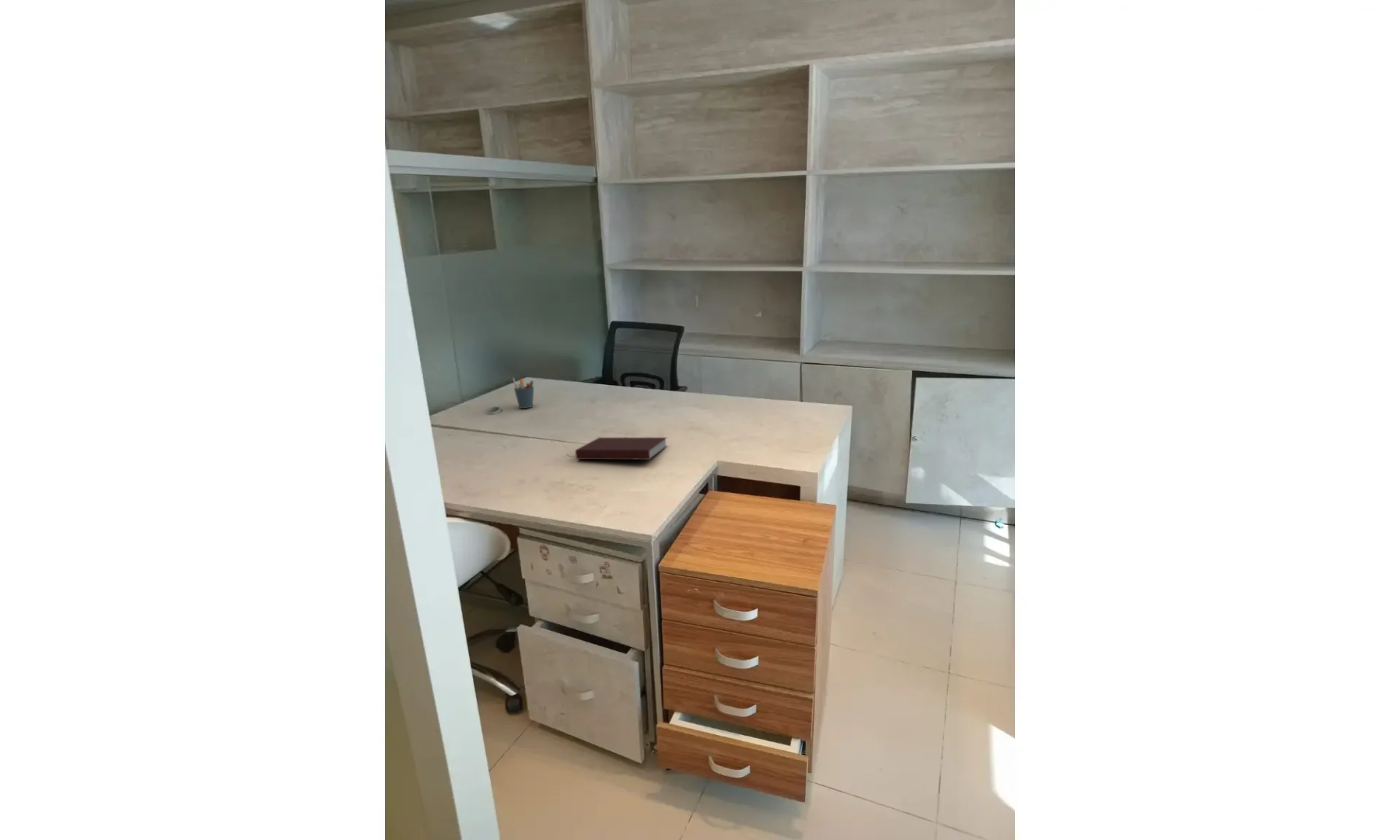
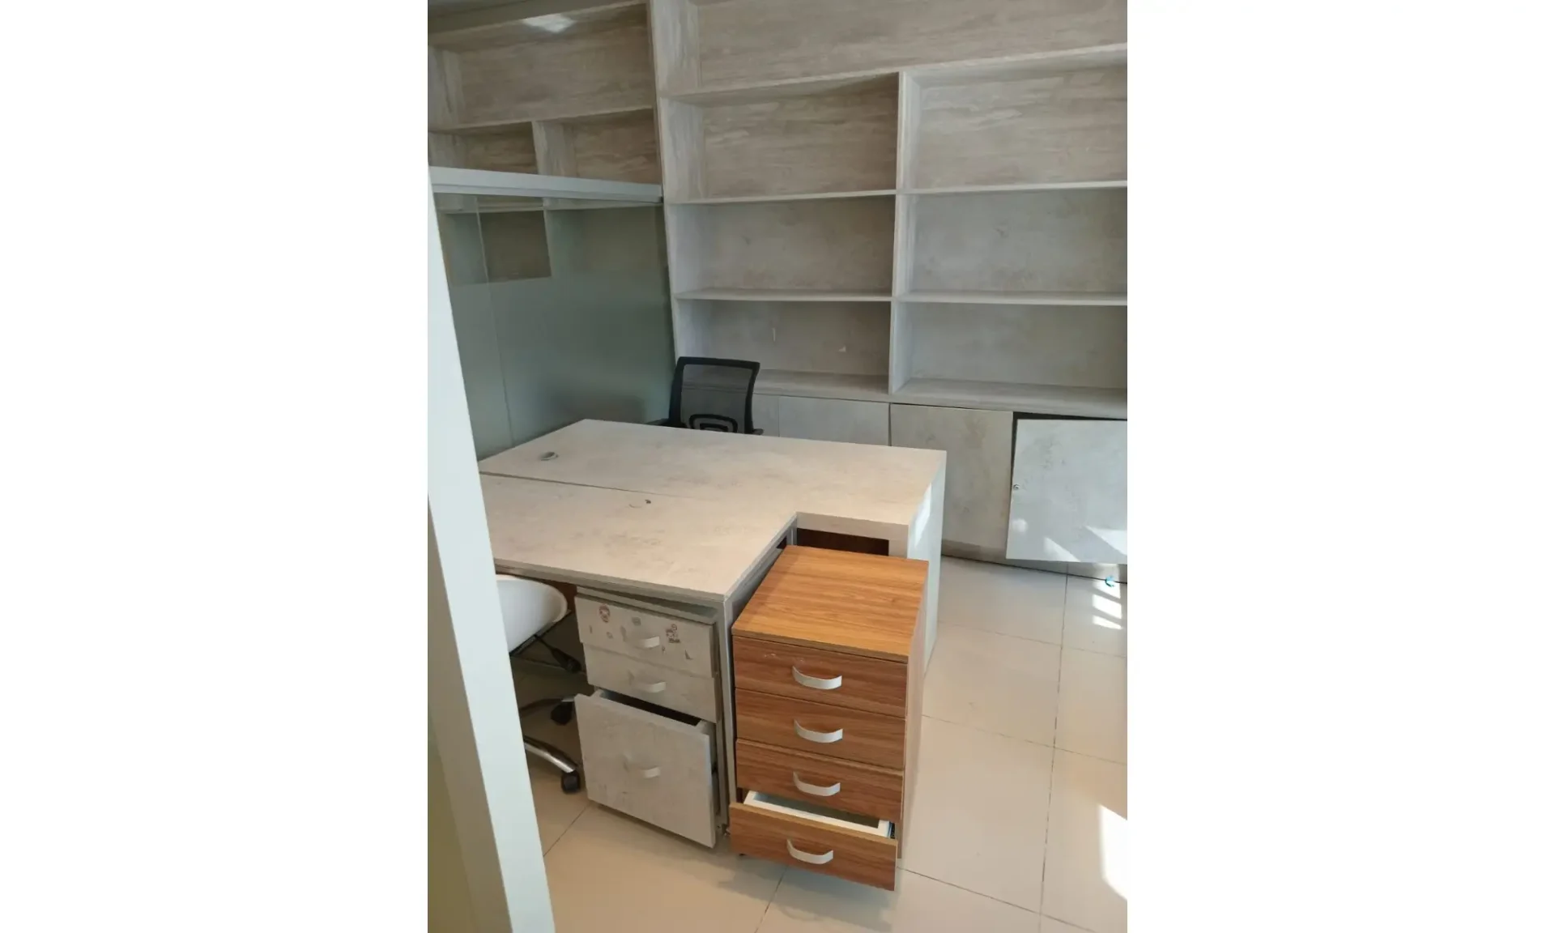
- notebook (623, 448)
- pen holder (524, 392)
